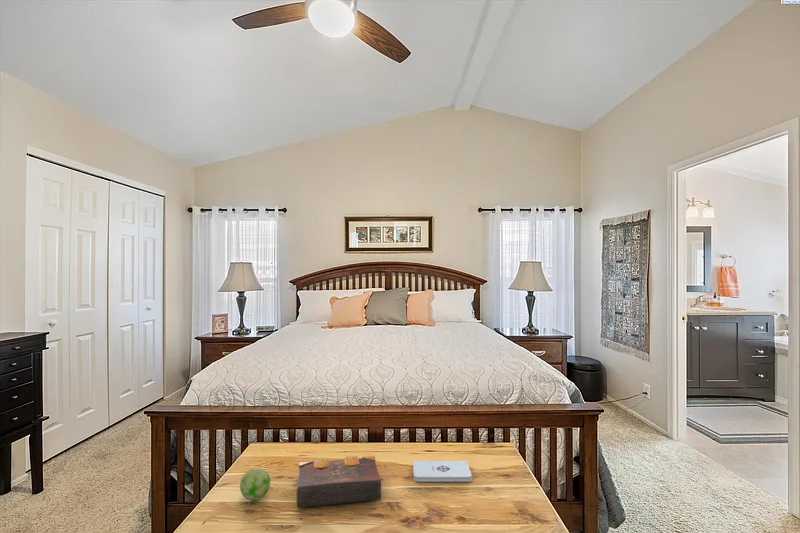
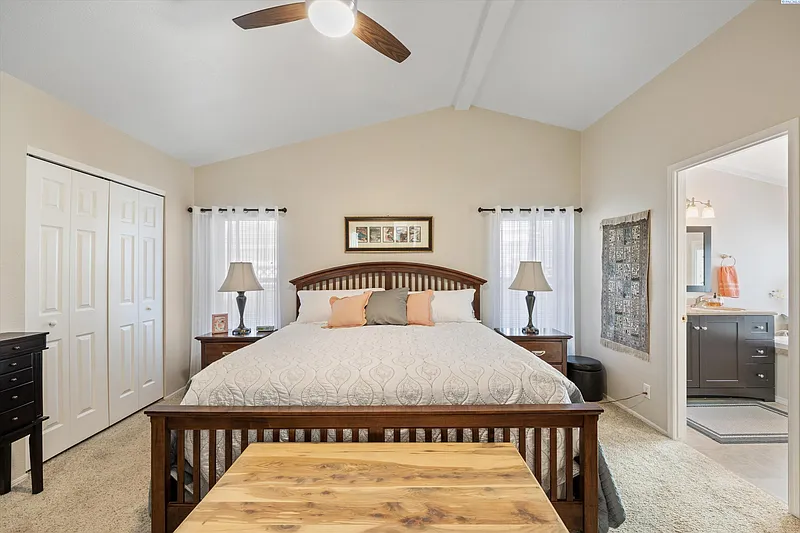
- decorative ball (255, 483)
- notepad (441, 470)
- book (338, 479)
